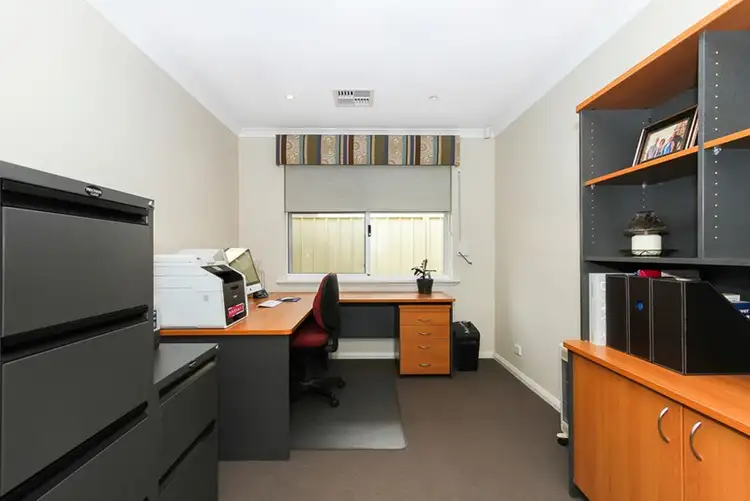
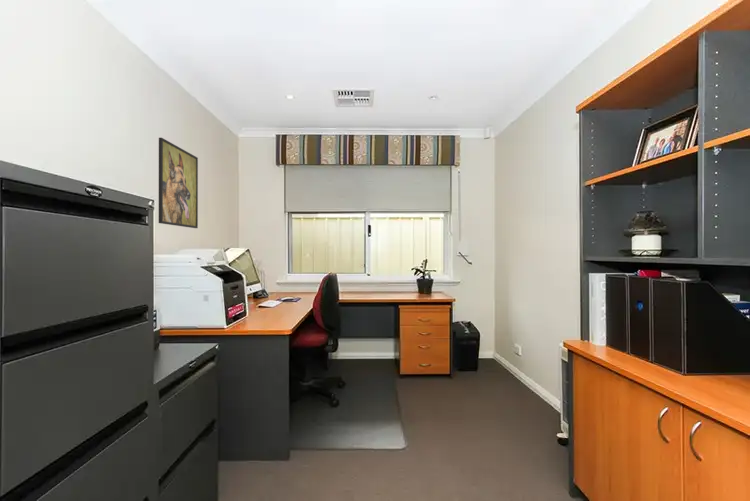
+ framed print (180, 187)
